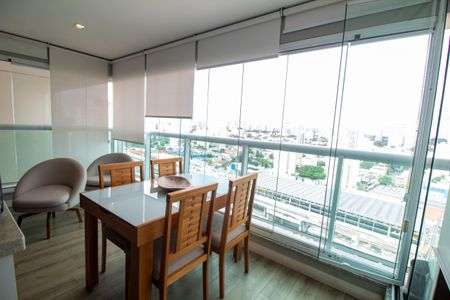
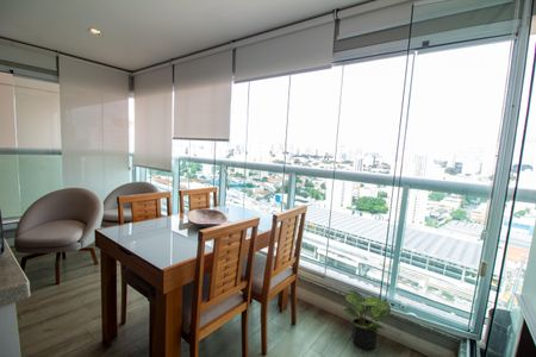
+ potted plant (361, 317)
